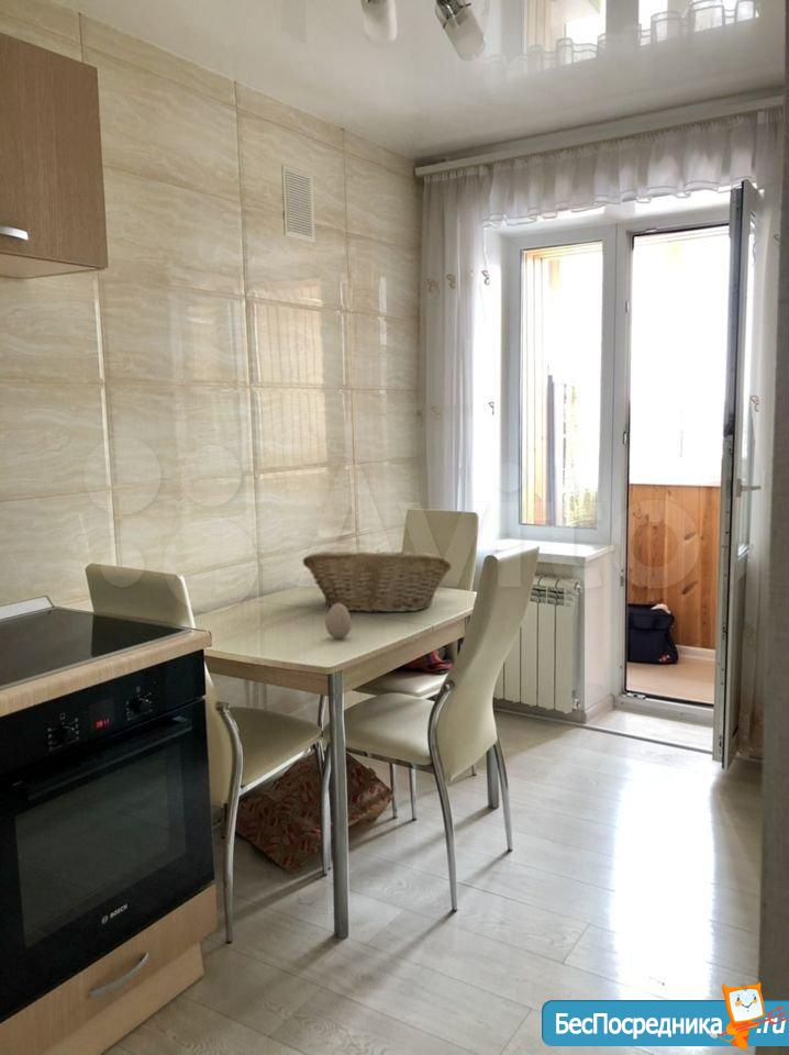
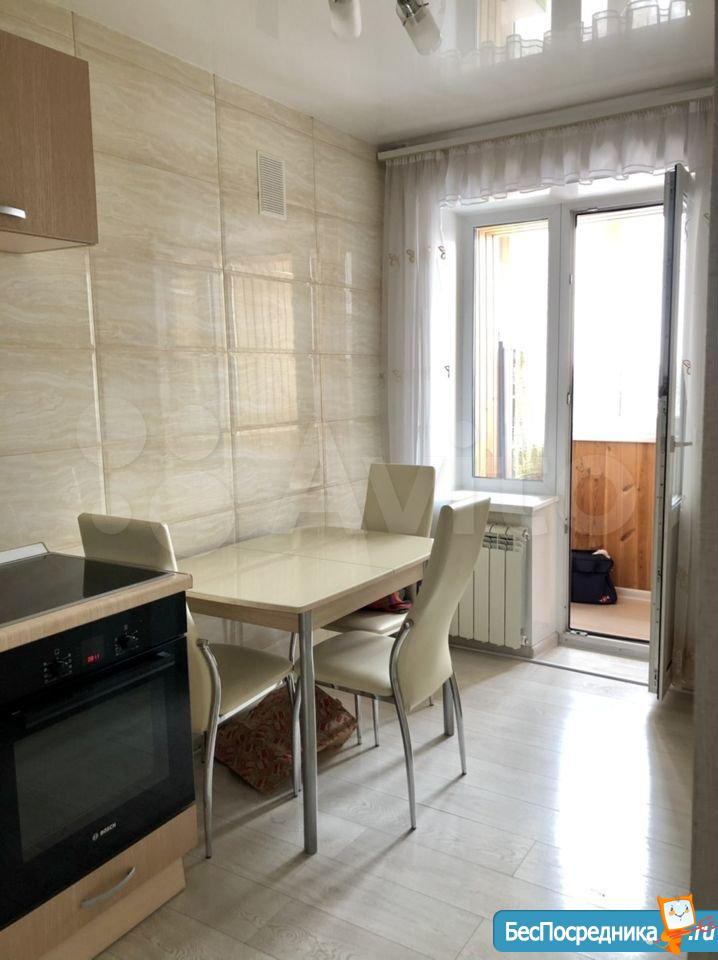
- fruit basket (376, 575)
- decorative egg (338, 621)
